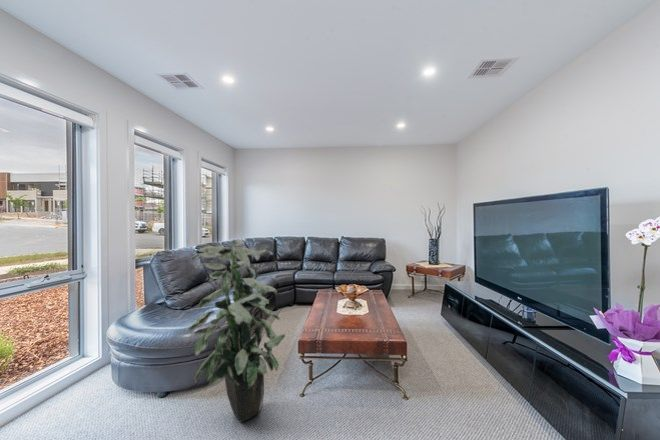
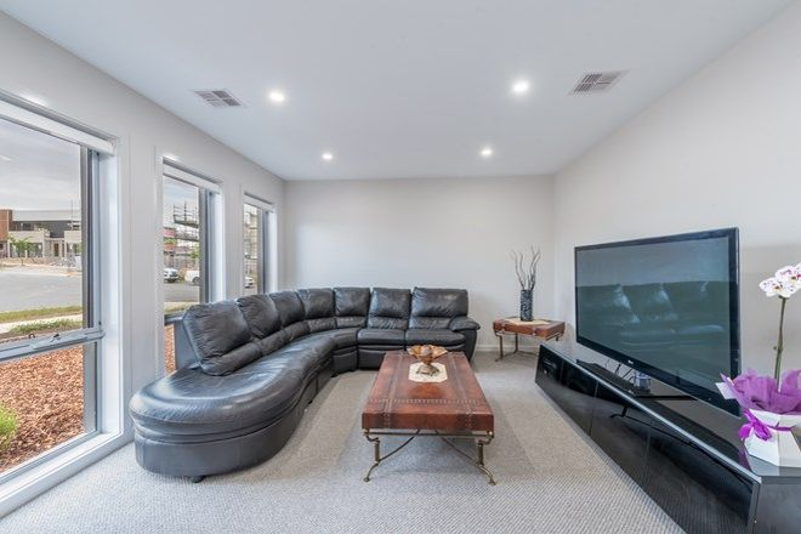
- indoor plant (237, 325)
